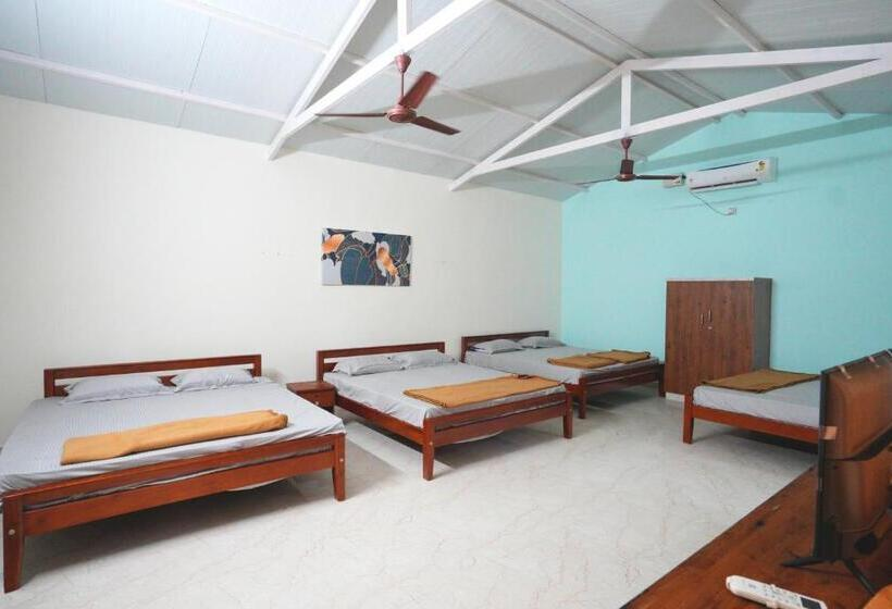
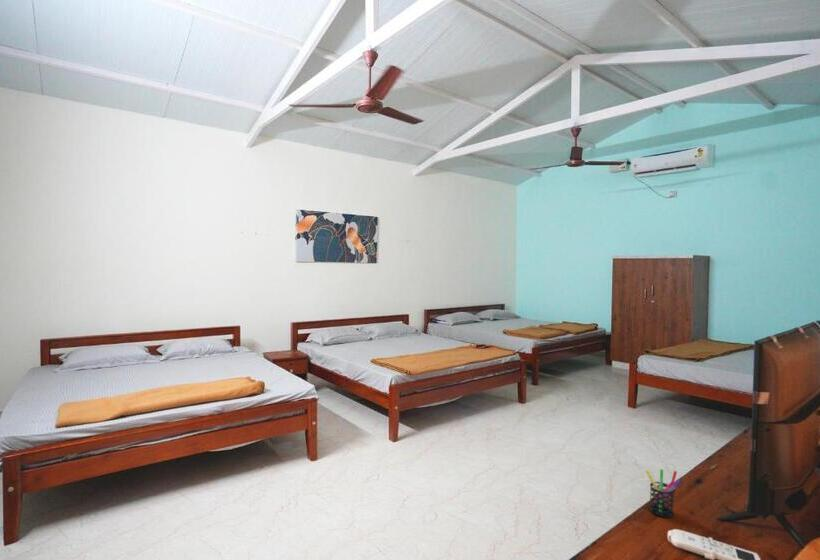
+ pen holder (663, 489)
